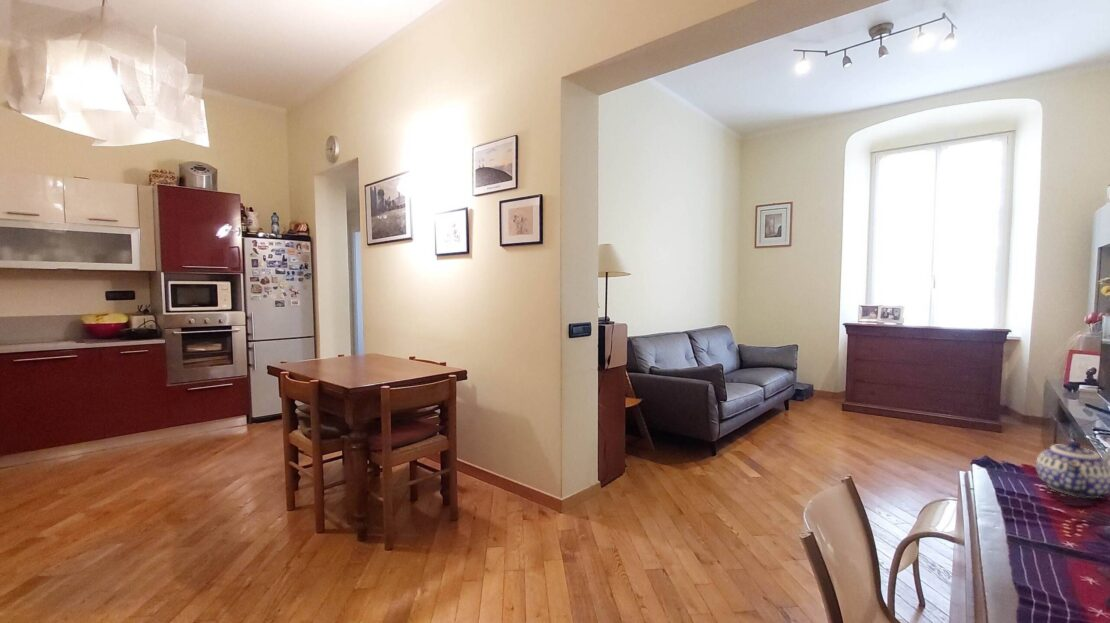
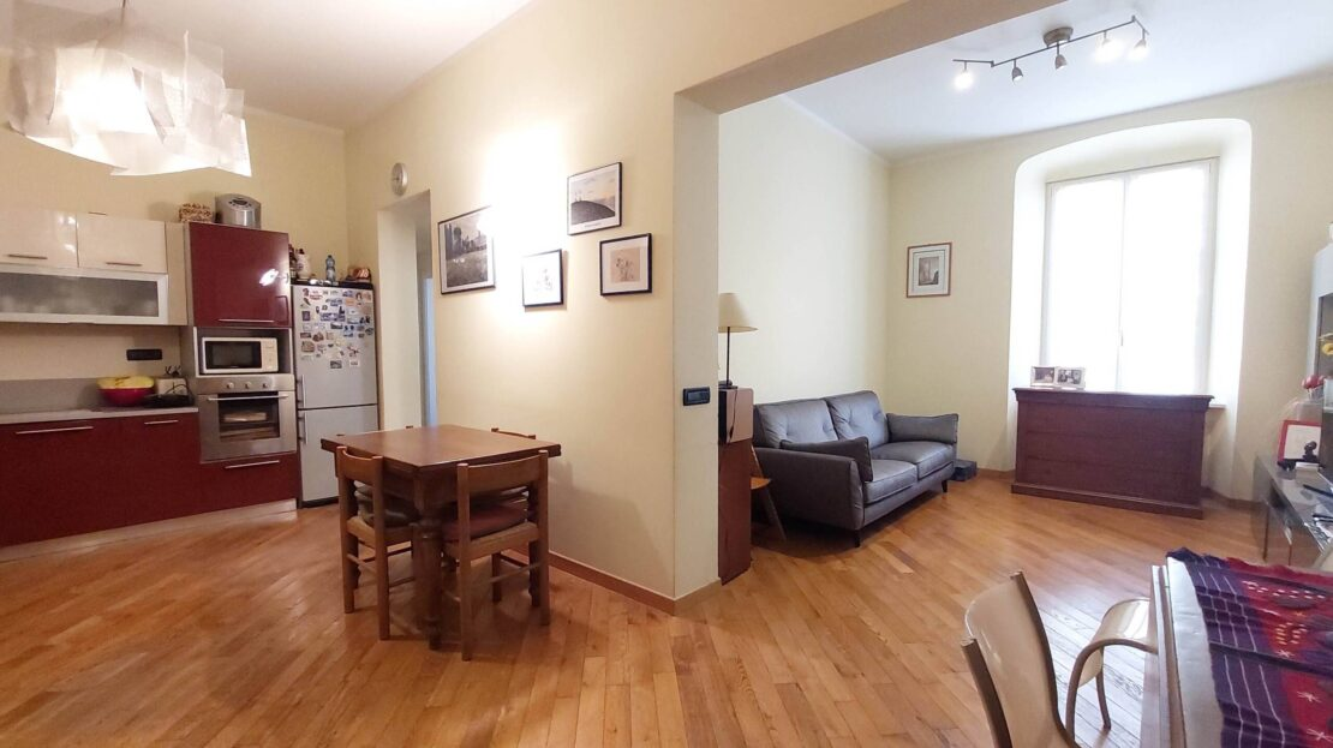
- teapot (1073, 465)
